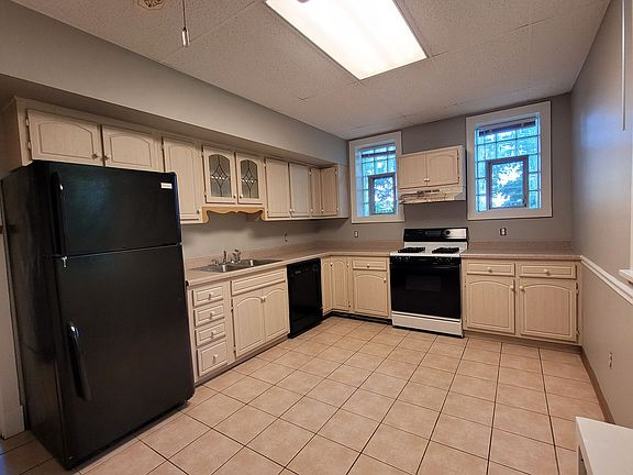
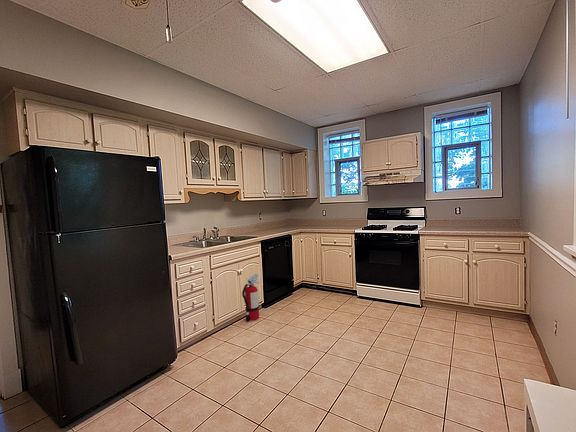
+ fire extinguisher (251, 296)
